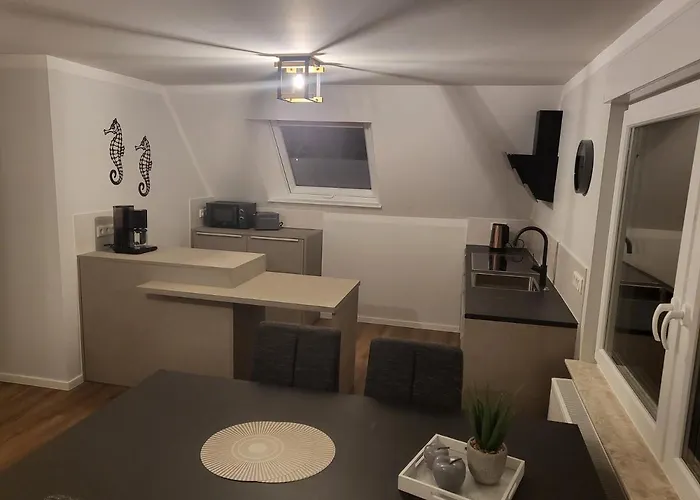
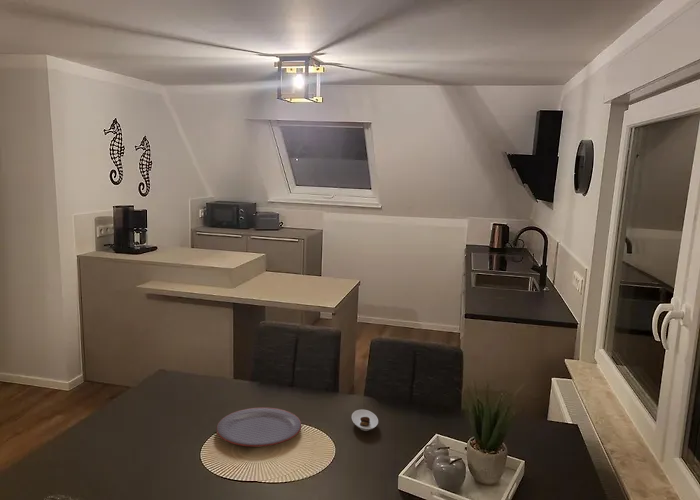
+ saucer (364, 421)
+ plate (259, 428)
